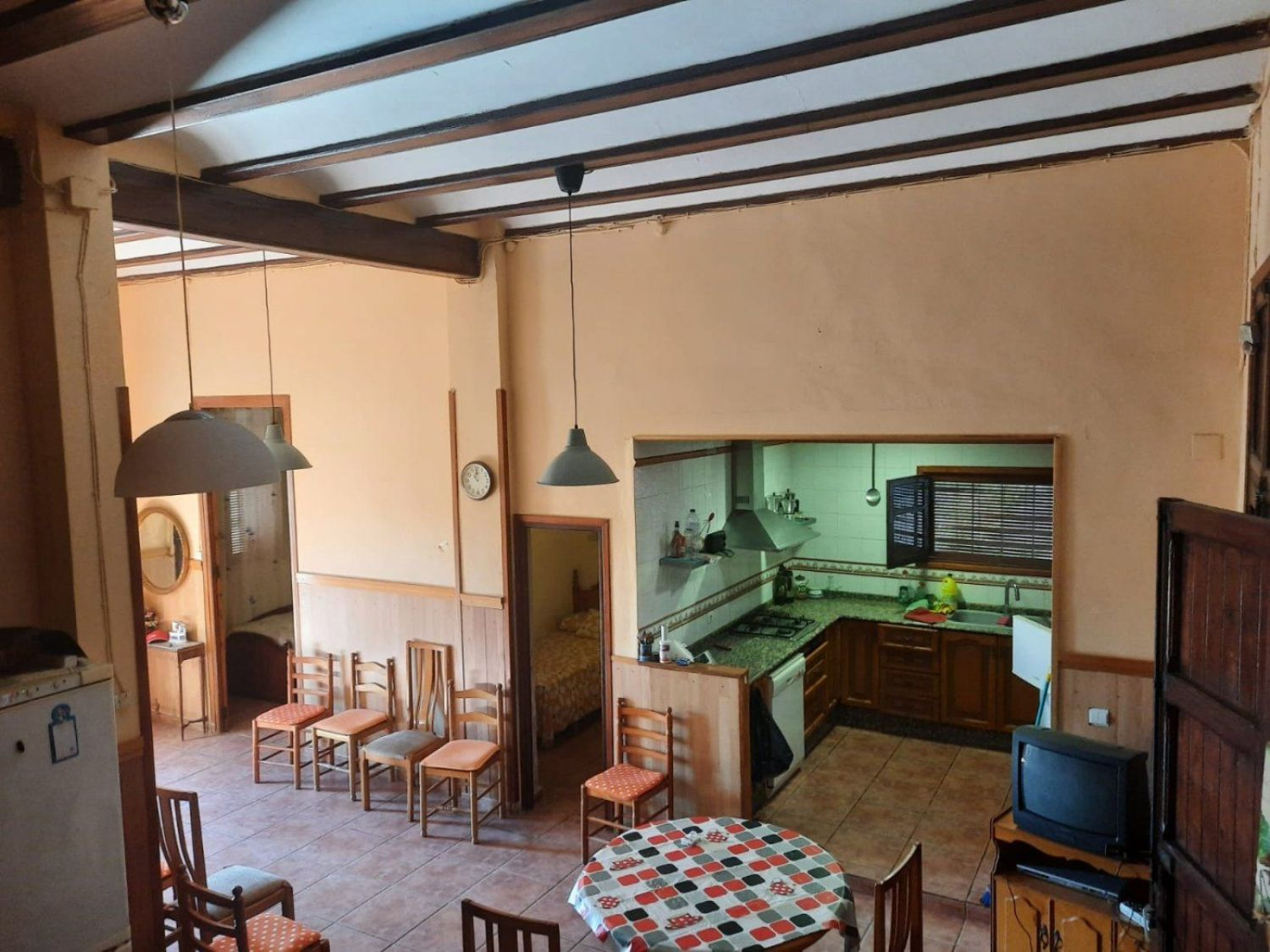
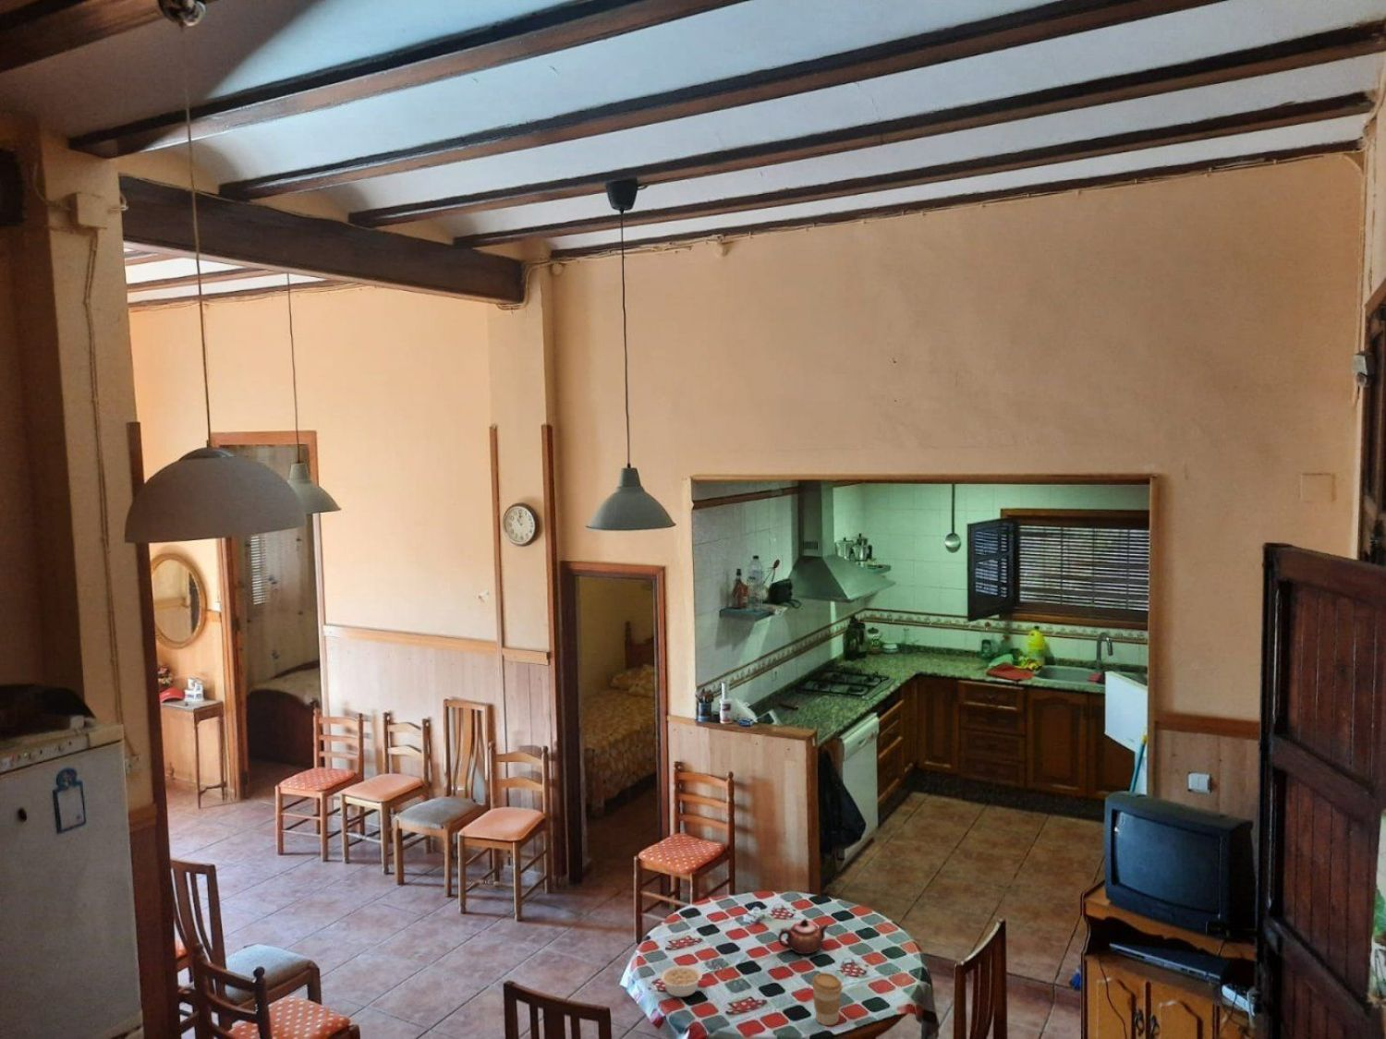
+ coffee cup (827, 998)
+ legume (683, 981)
+ teapot (803, 933)
